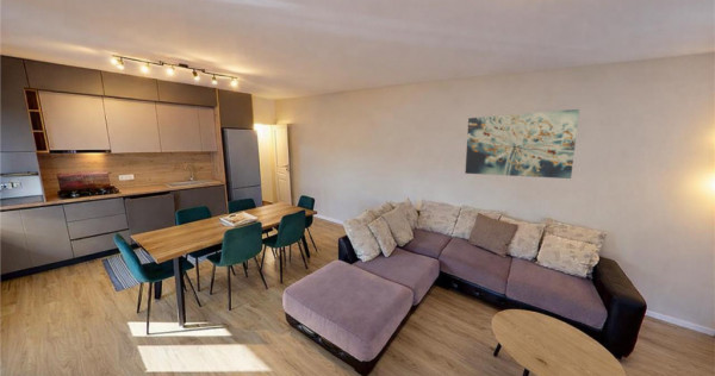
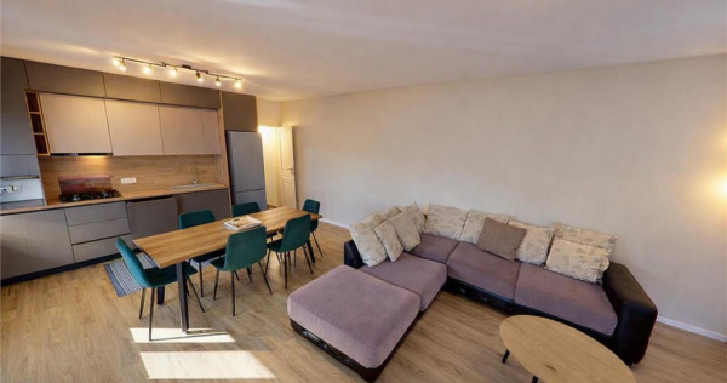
- wall art (515, 145)
